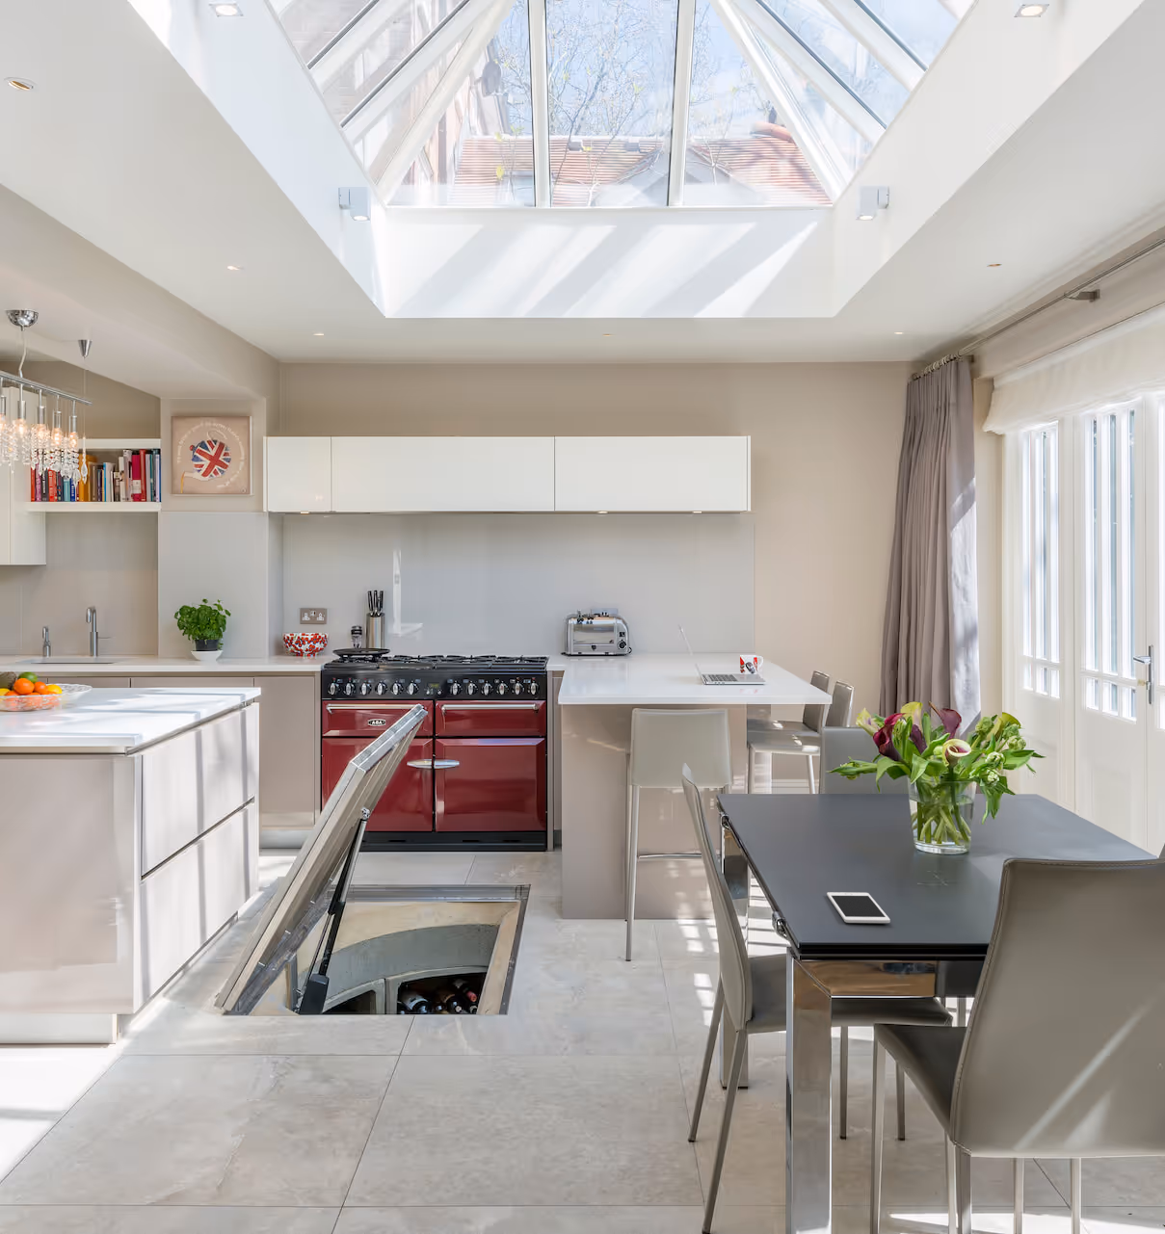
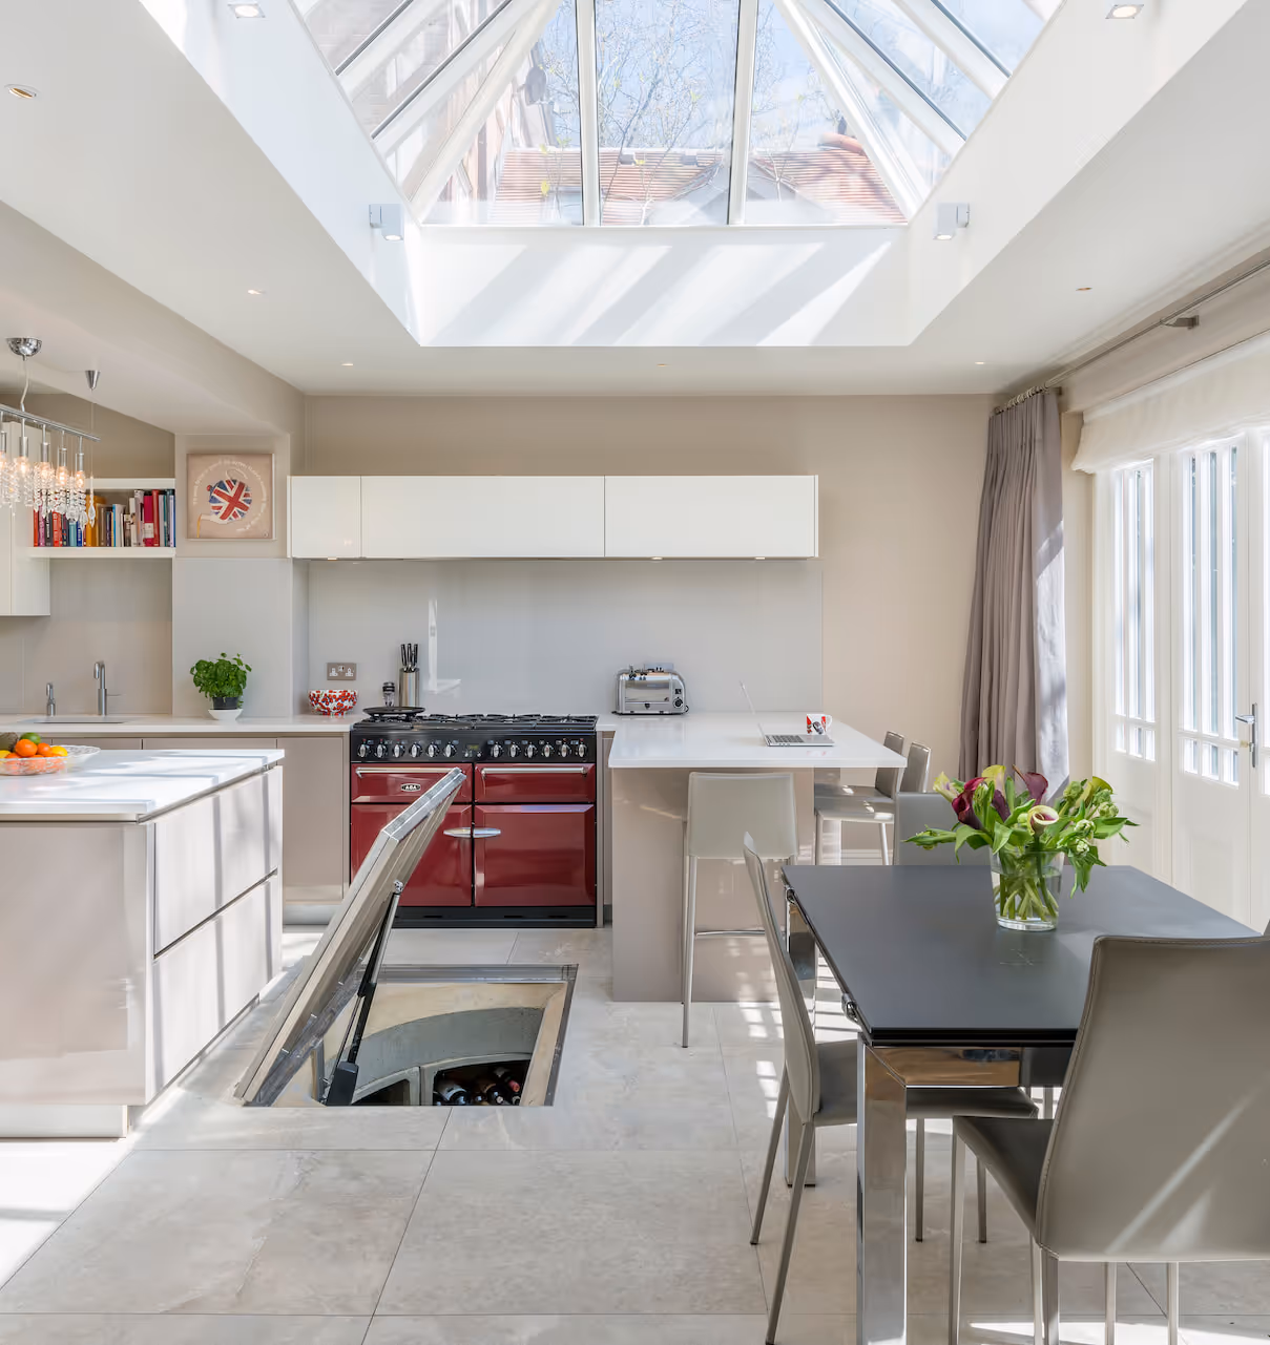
- cell phone (856, 907)
